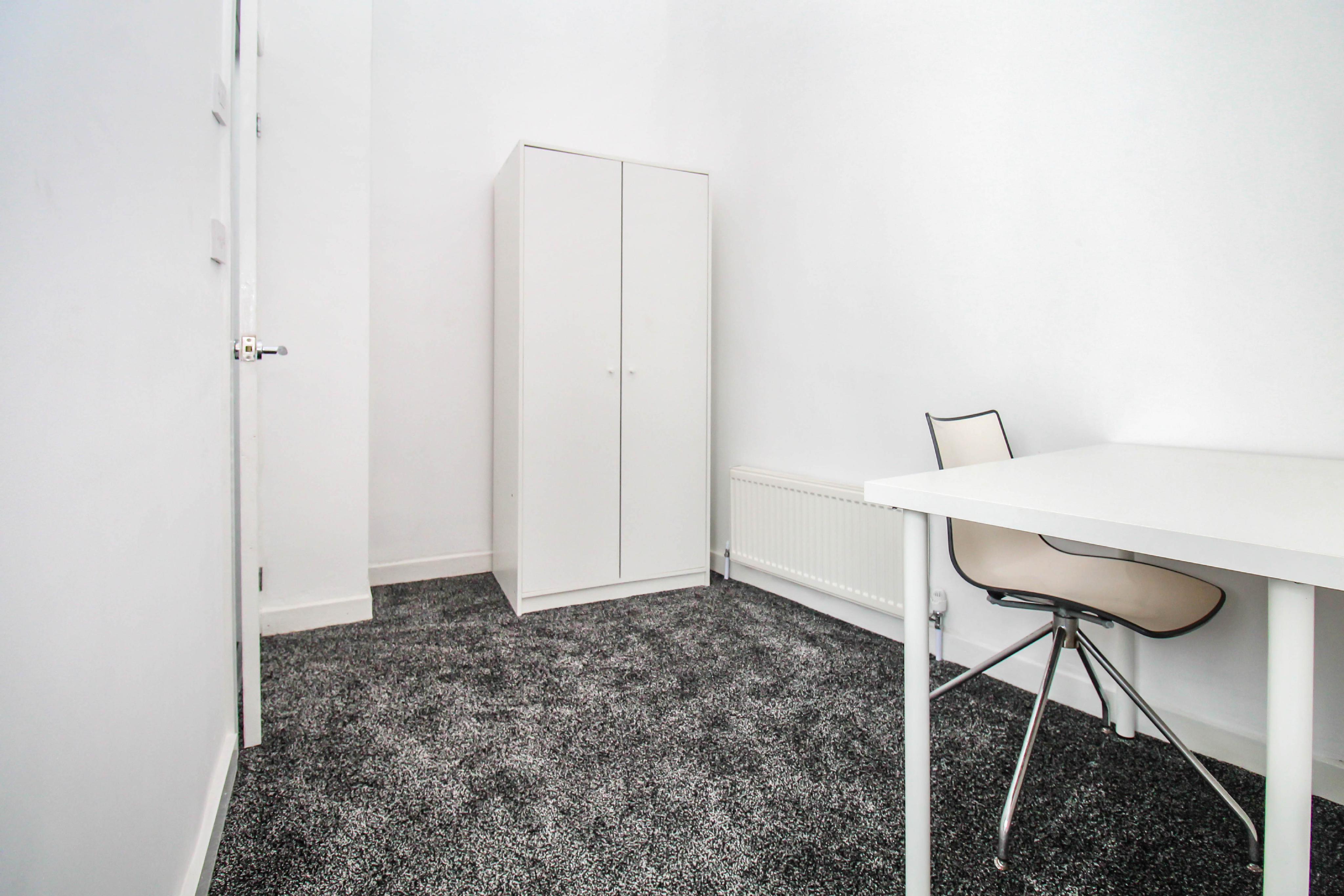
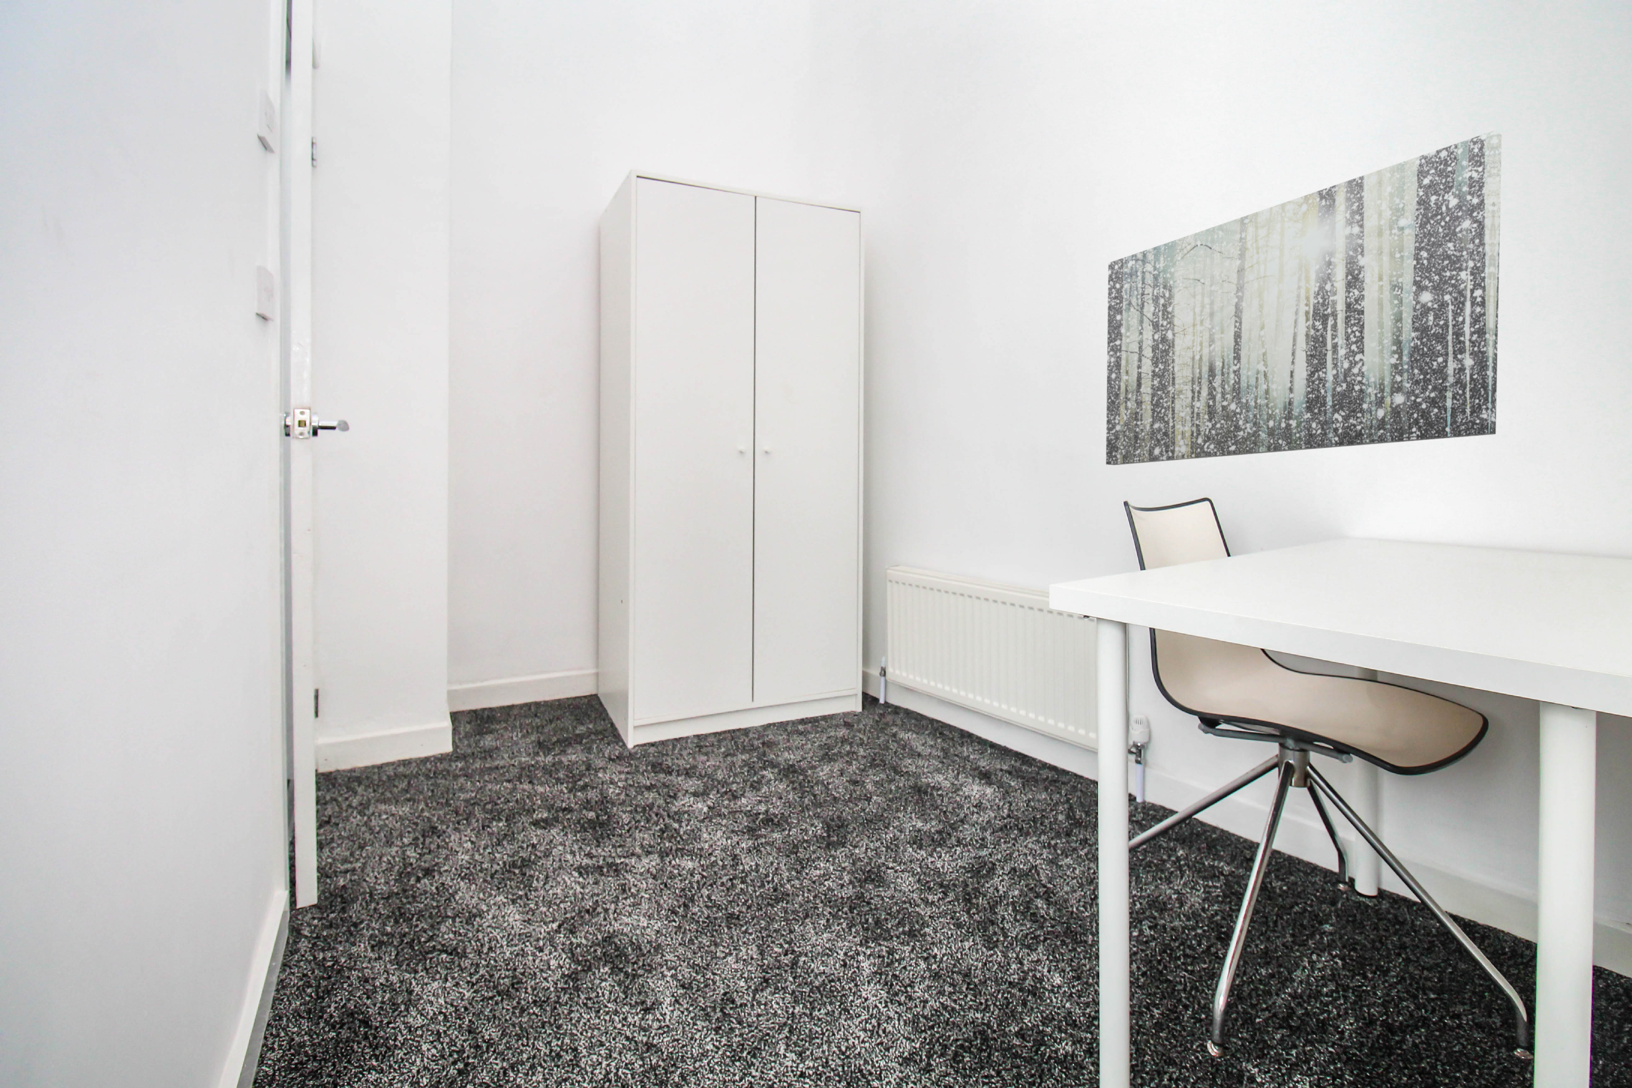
+ wall art (1264, 332)
